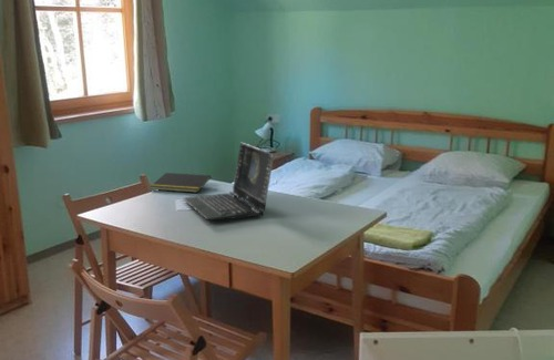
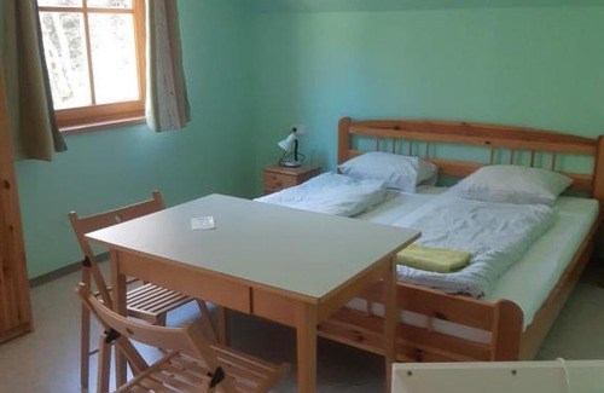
- notepad (181, 182)
- laptop (234, 181)
